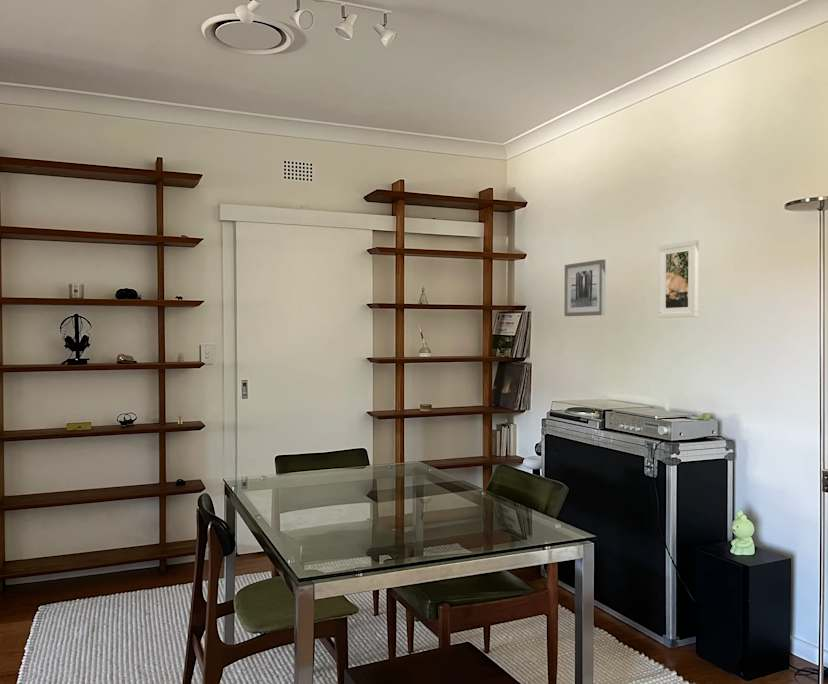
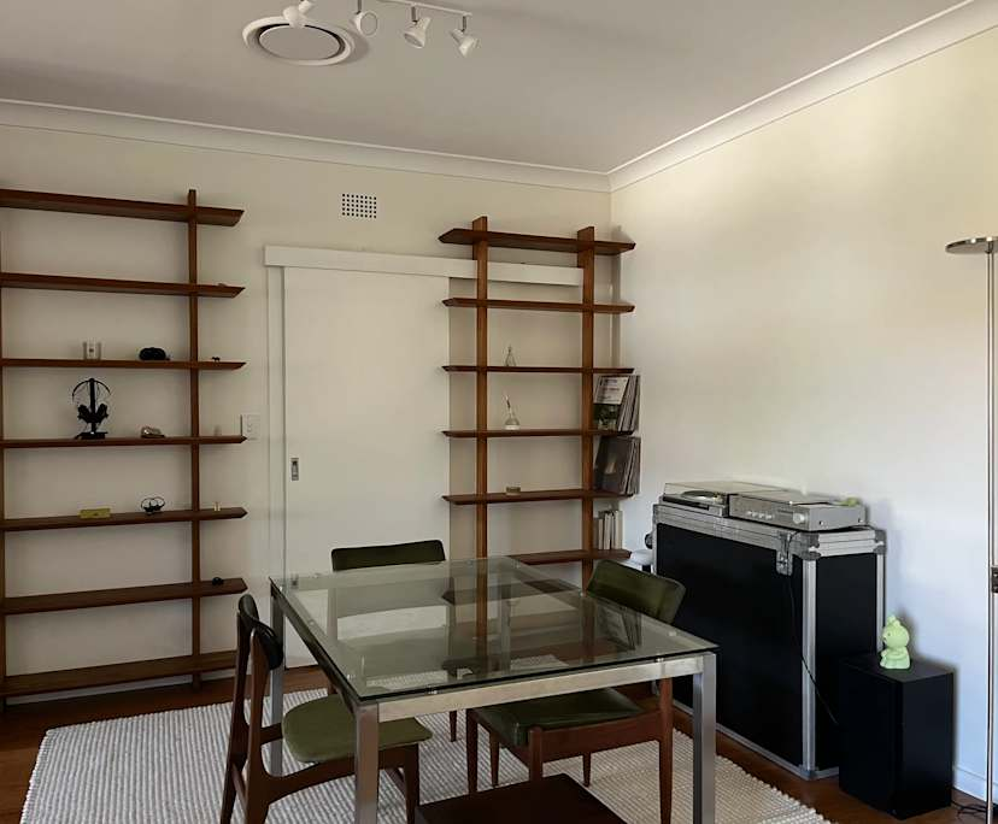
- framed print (677, 280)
- wall art (584, 289)
